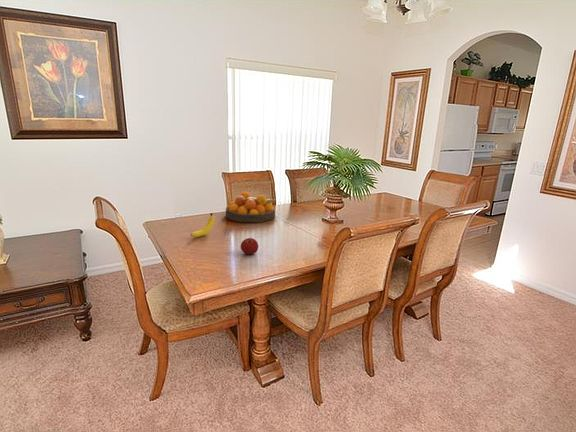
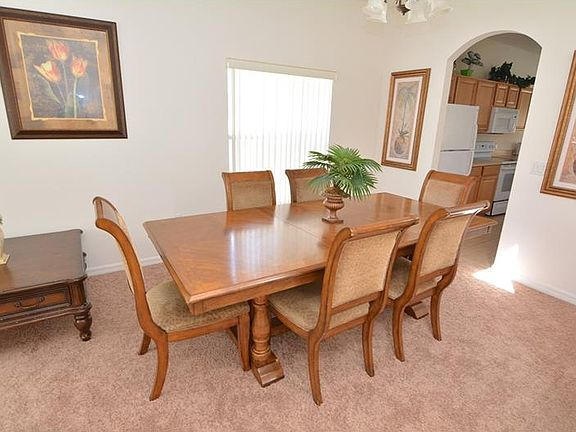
- apple (249, 245)
- fruit bowl (250, 205)
- banana (204, 227)
